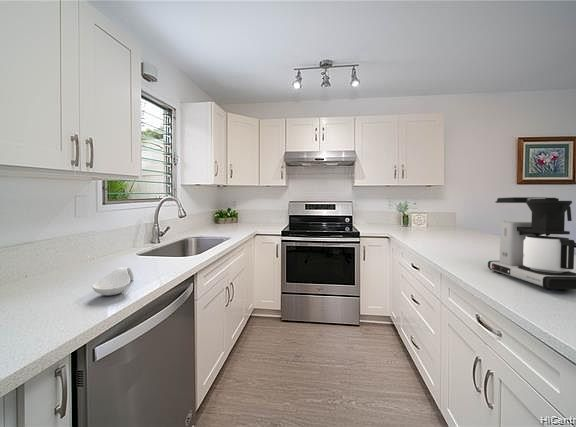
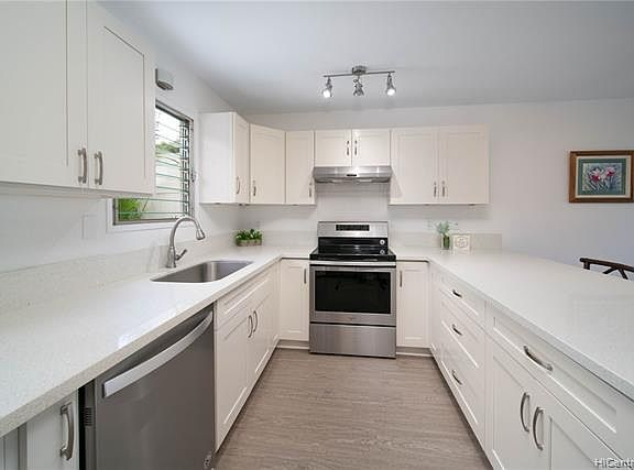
- coffee maker (536, 239)
- spoon rest (117, 279)
